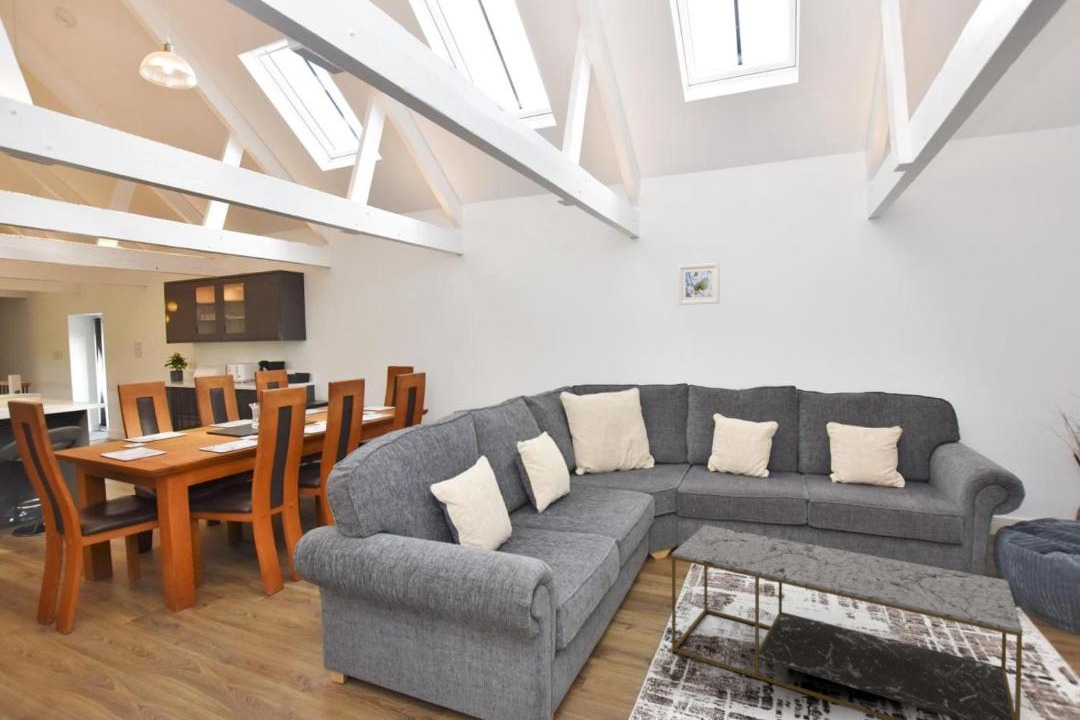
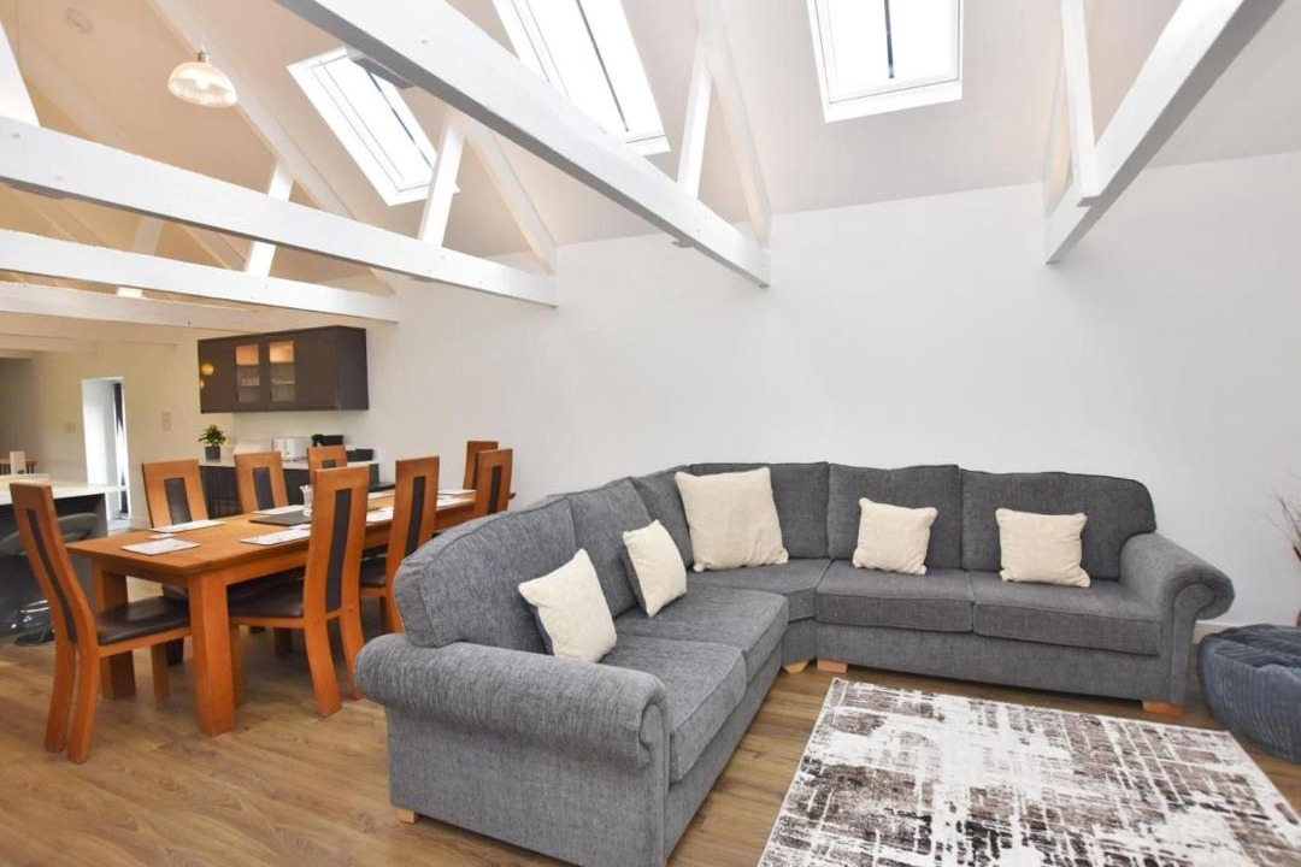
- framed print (698, 284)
- coffee table (827, 623)
